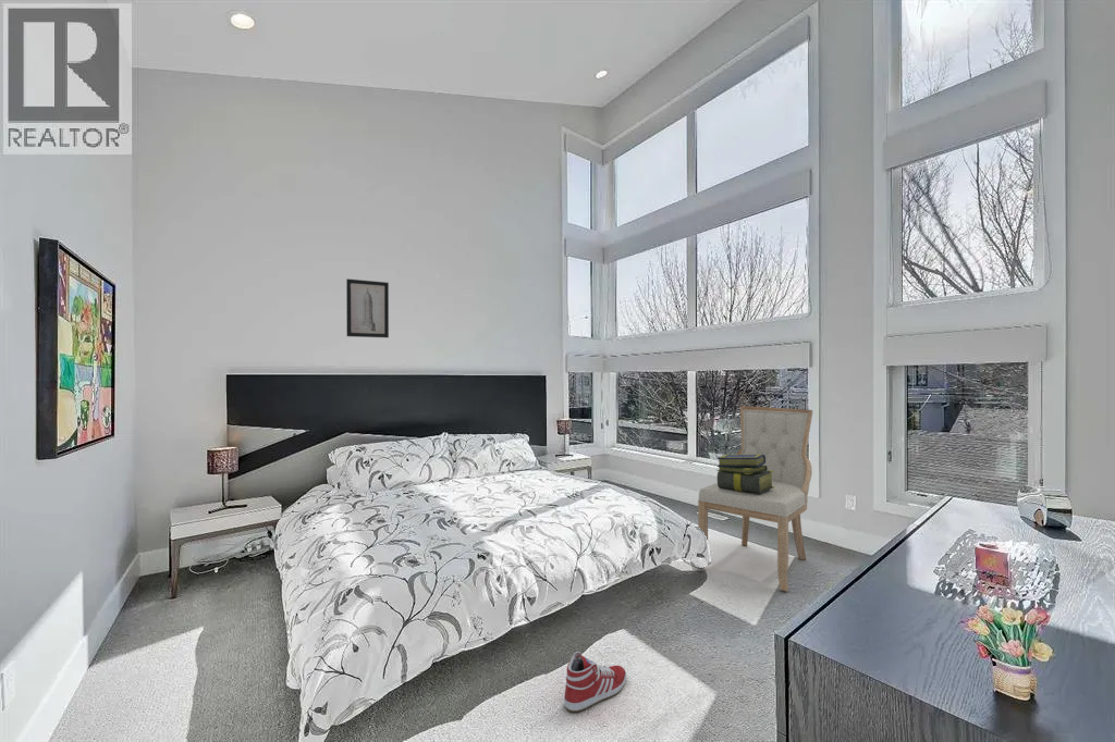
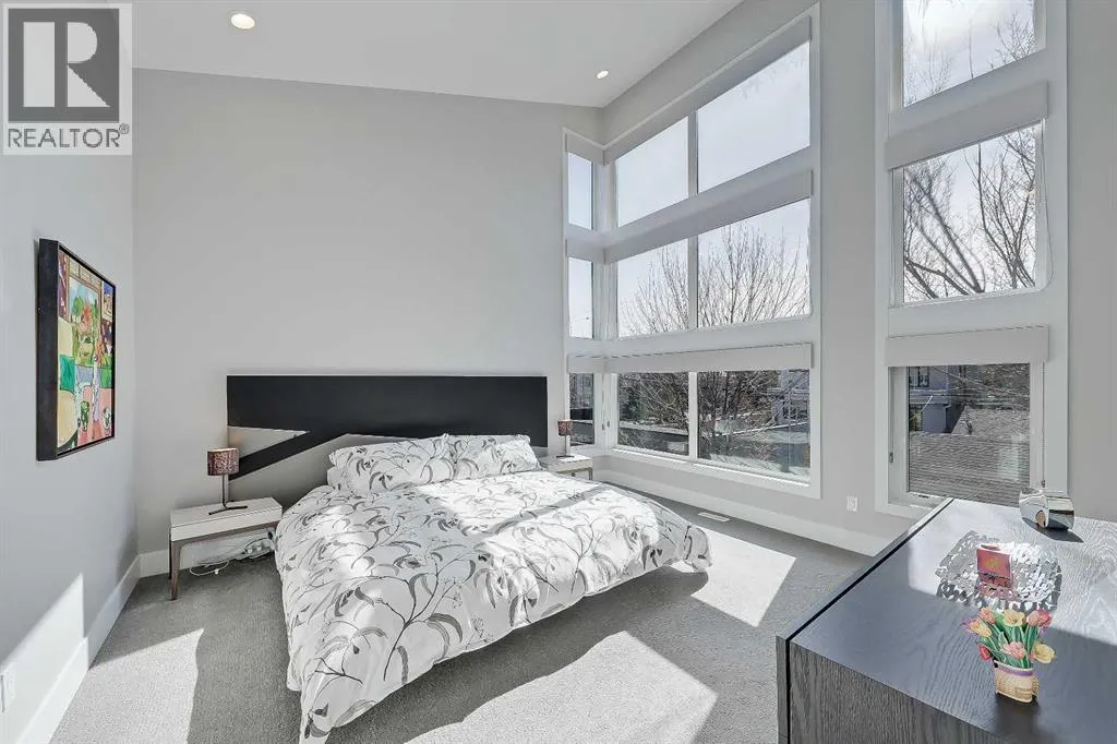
- chair (759, 493)
- stack of books (743, 471)
- wall art (367, 308)
- sneaker (597, 671)
